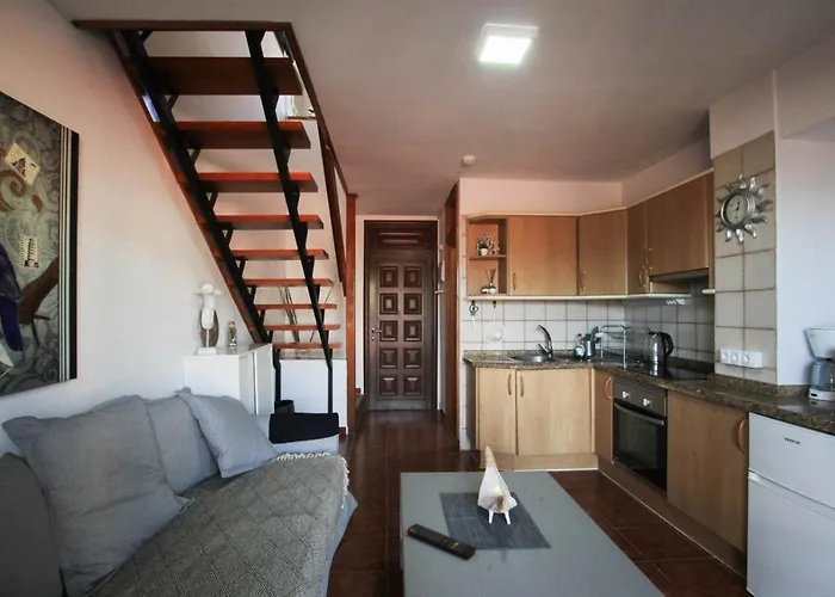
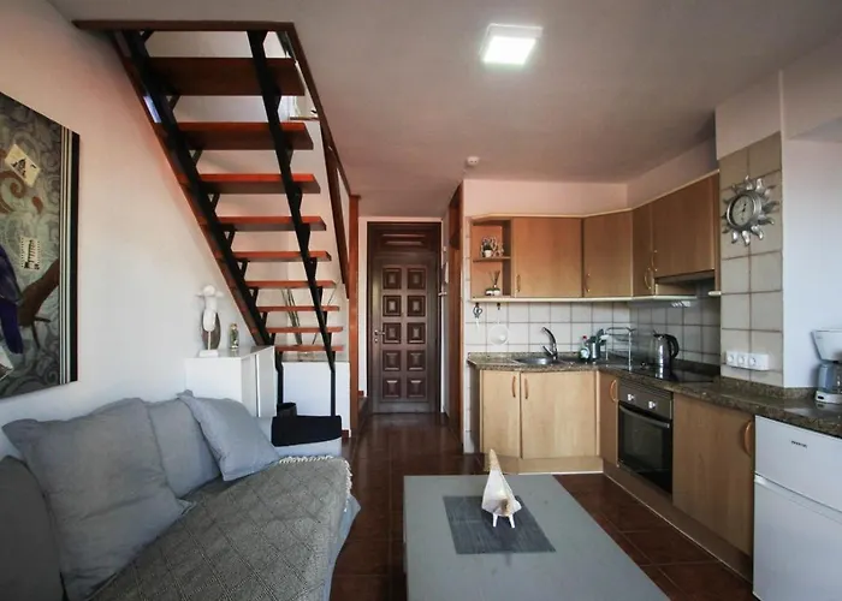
- remote control (439, 540)
